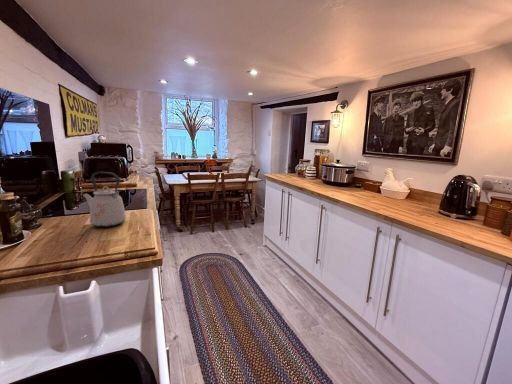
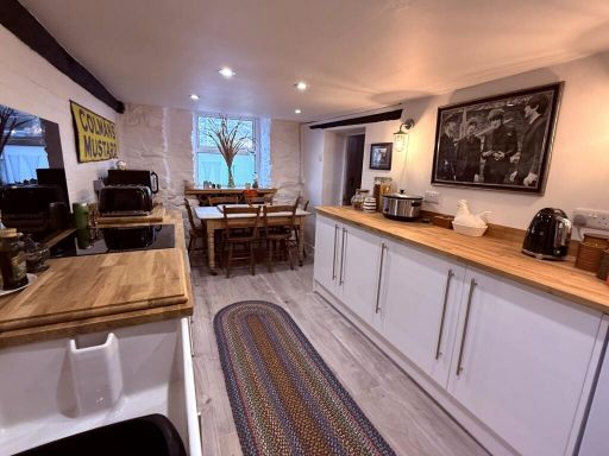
- kettle (101, 198)
